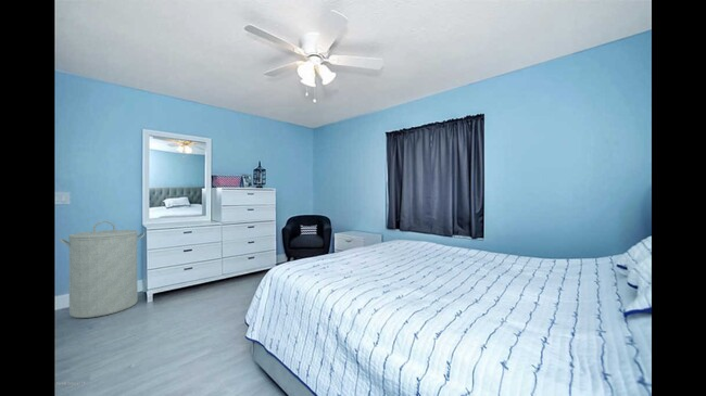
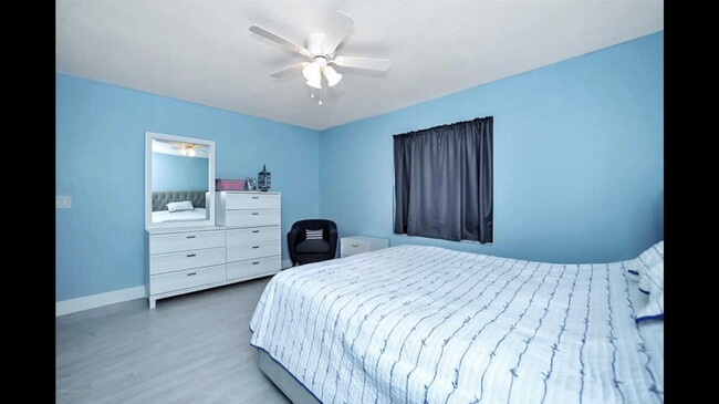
- laundry hamper (105, 264)
